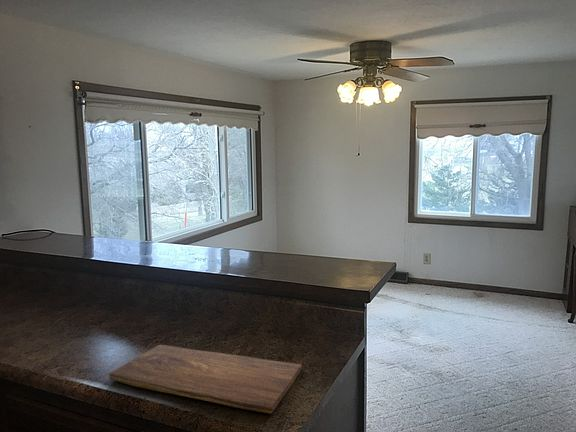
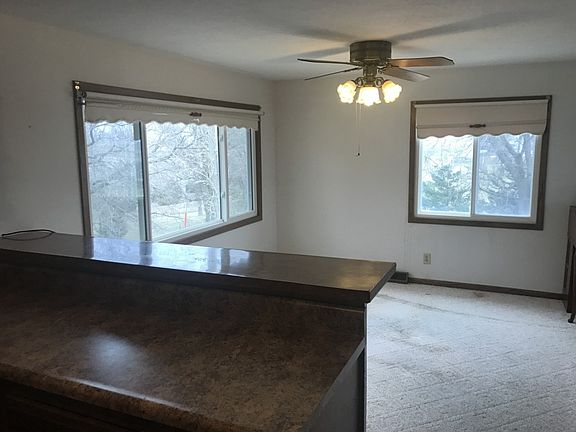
- cutting board (206, 373)
